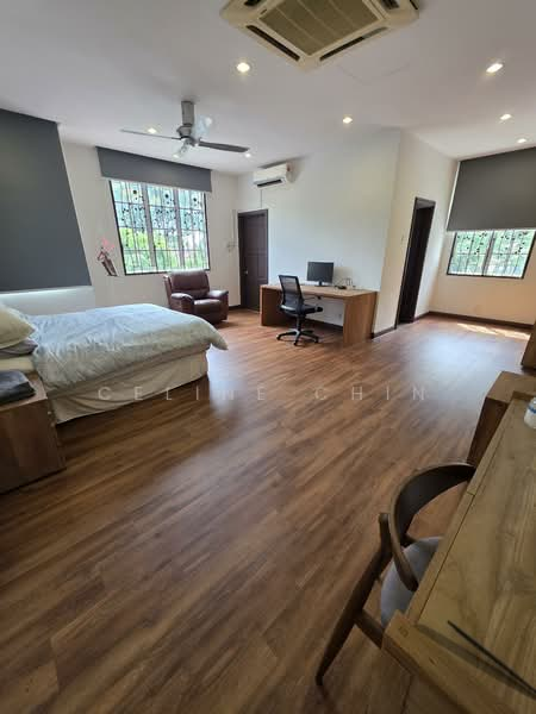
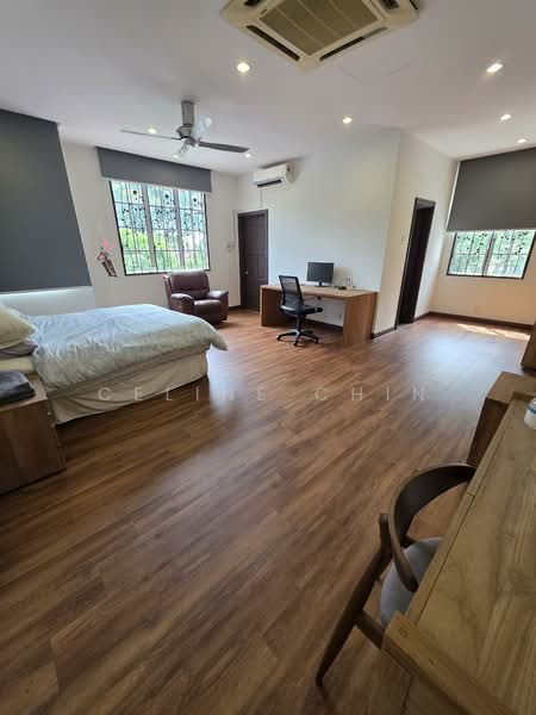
- pen (494, 658)
